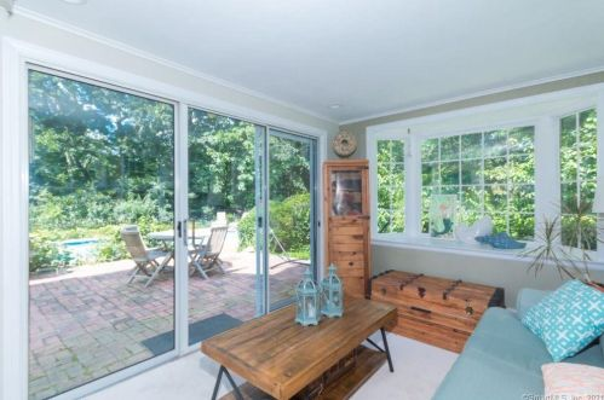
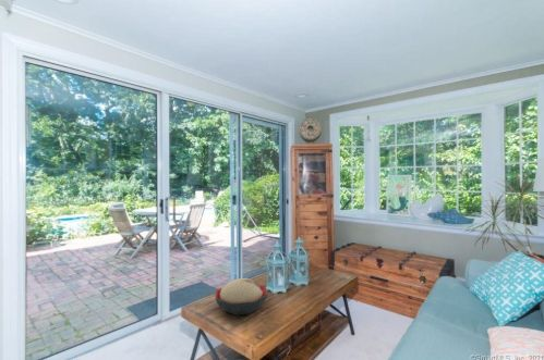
+ decorative bowl (241, 294)
